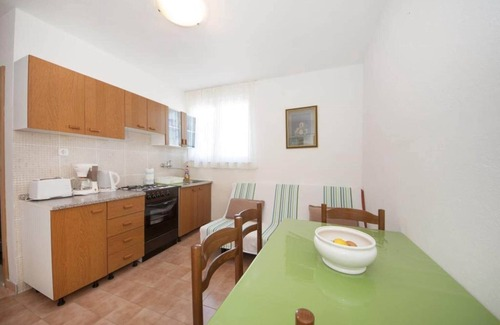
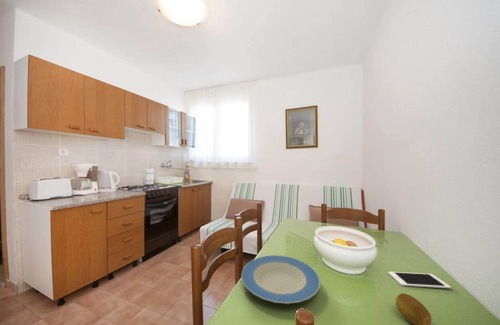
+ cell phone (417, 279)
+ plate (279, 278)
+ fruit (412, 309)
